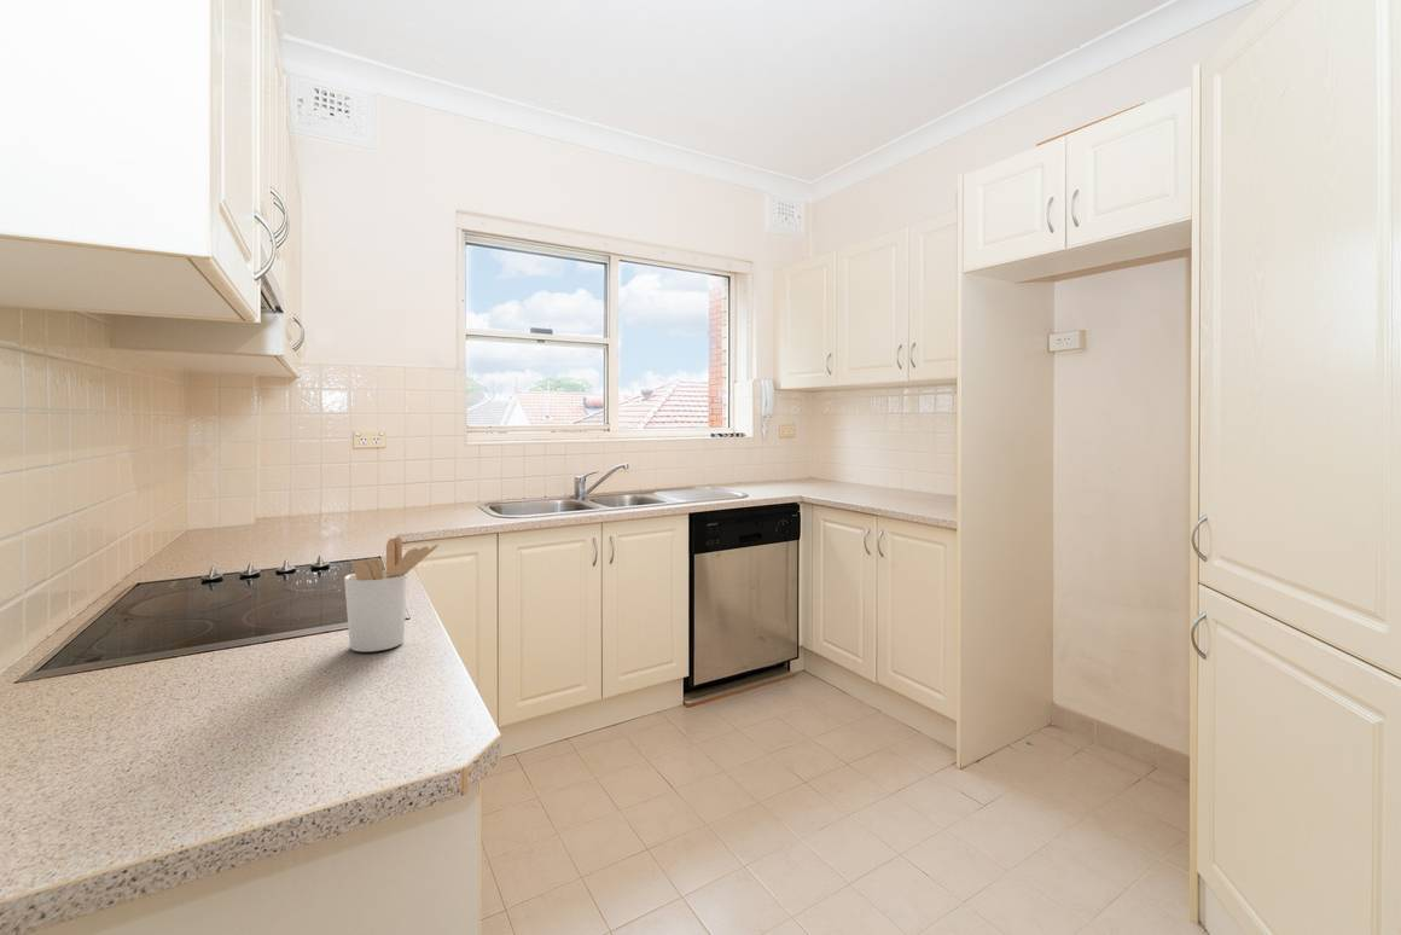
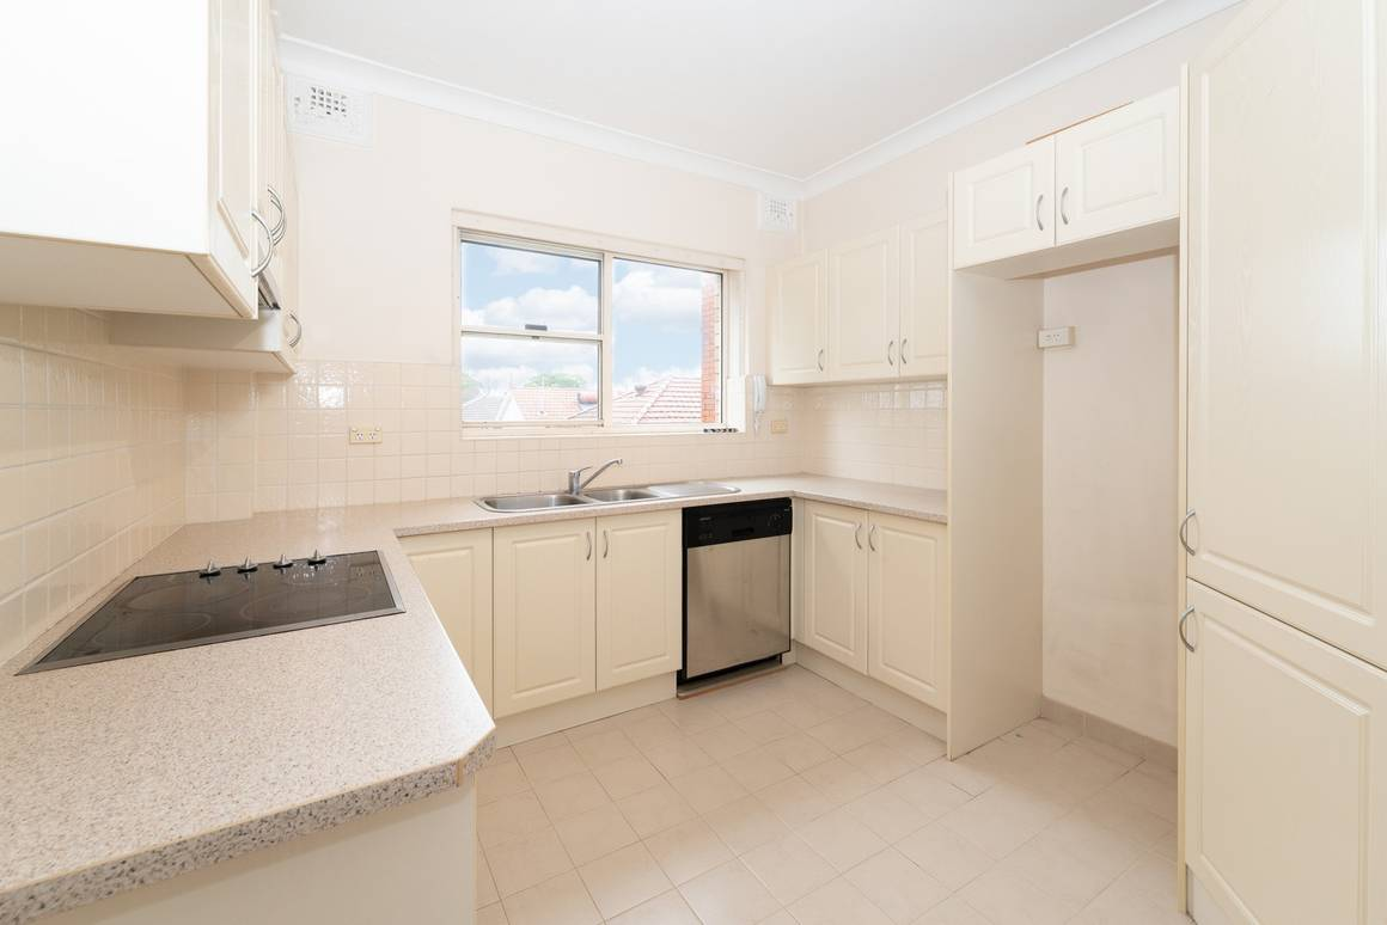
- utensil holder (391, 592)
